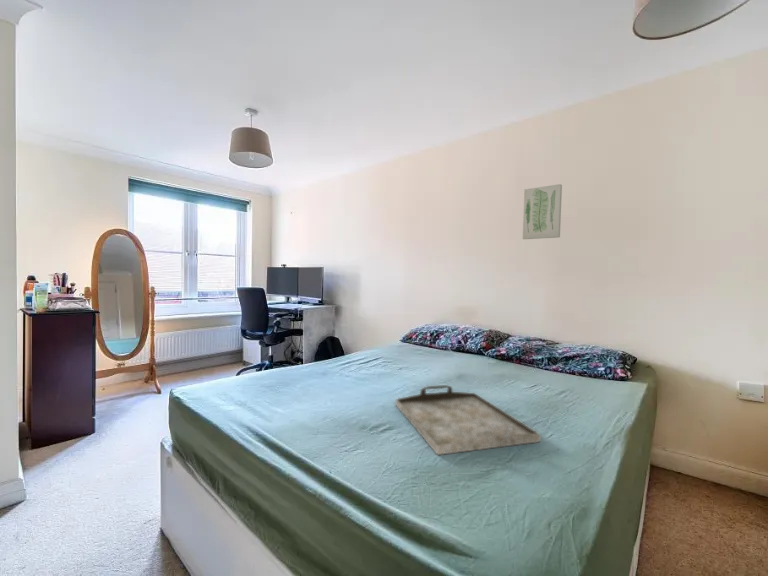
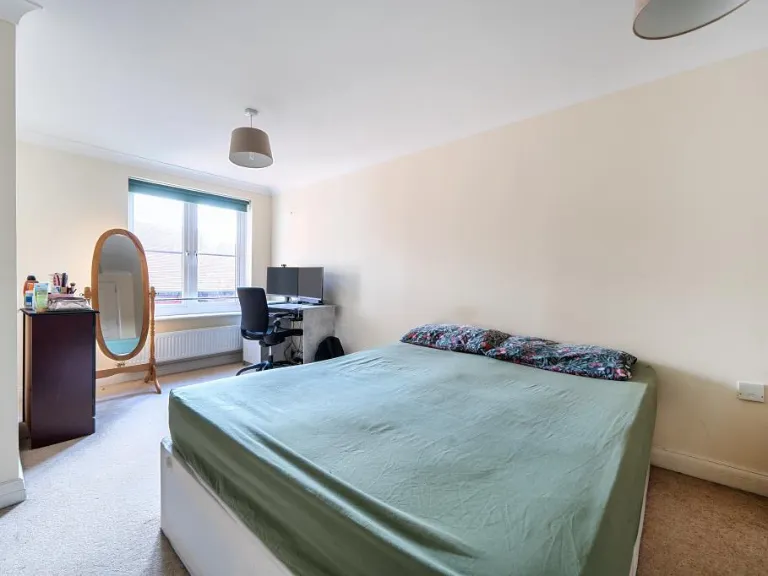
- wall art (541, 212)
- serving tray (459, 412)
